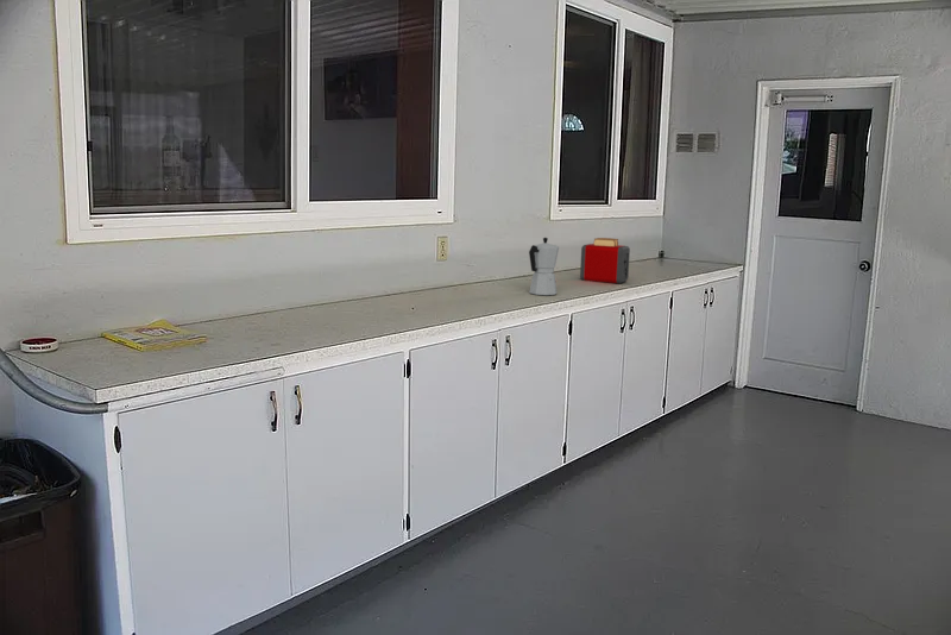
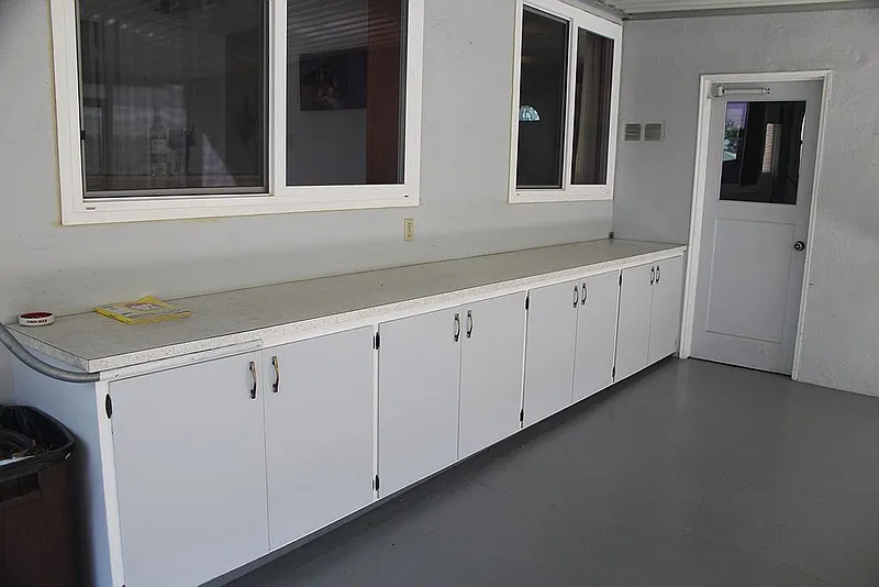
- moka pot (542, 265)
- toaster (605, 259)
